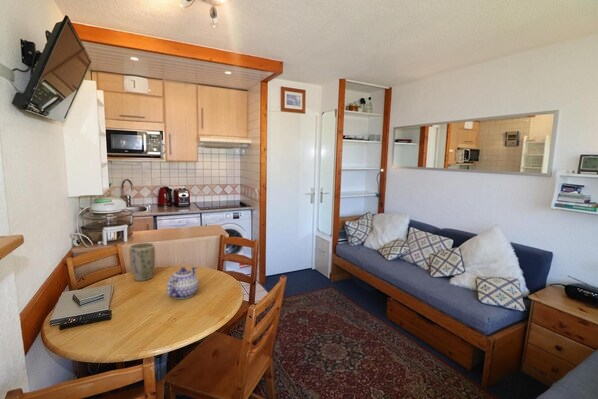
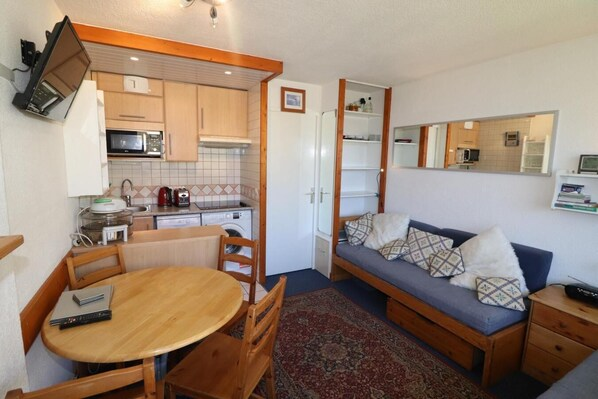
- teapot (183, 281)
- plant pot (142, 261)
